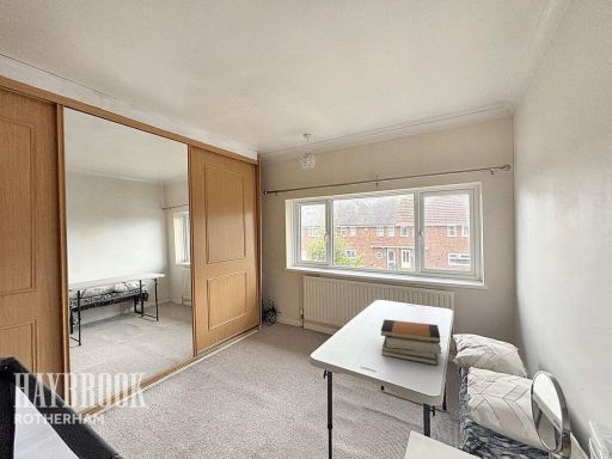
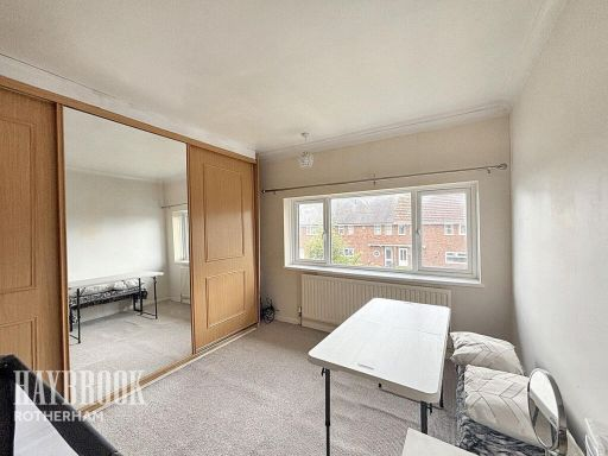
- book stack (410, 339)
